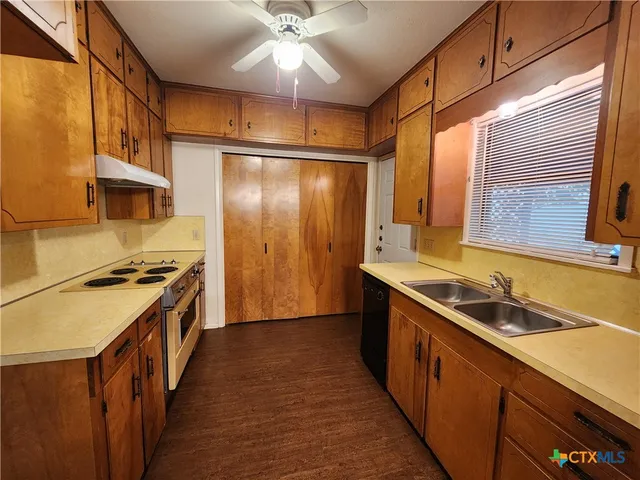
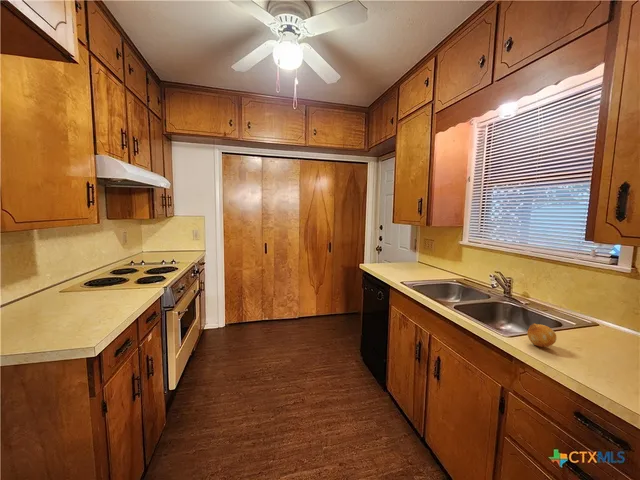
+ fruit (541, 335)
